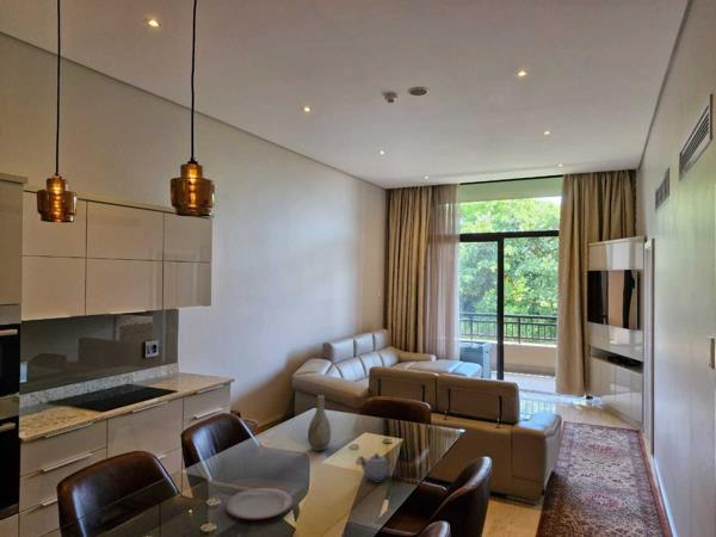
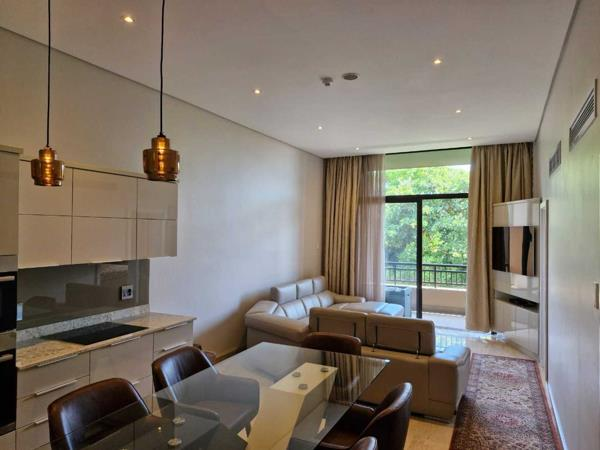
- teapot (376, 465)
- vase (319, 421)
- plate (259, 504)
